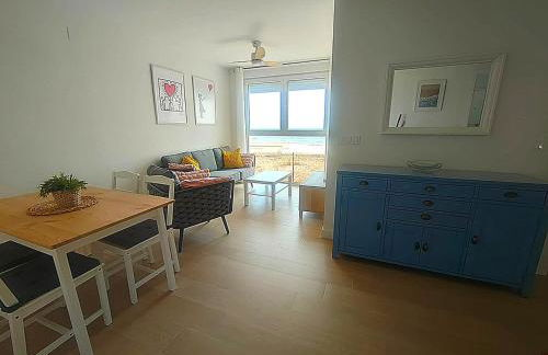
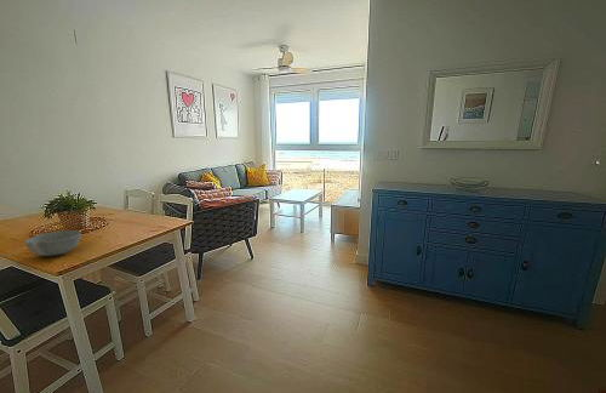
+ bowl (56, 244)
